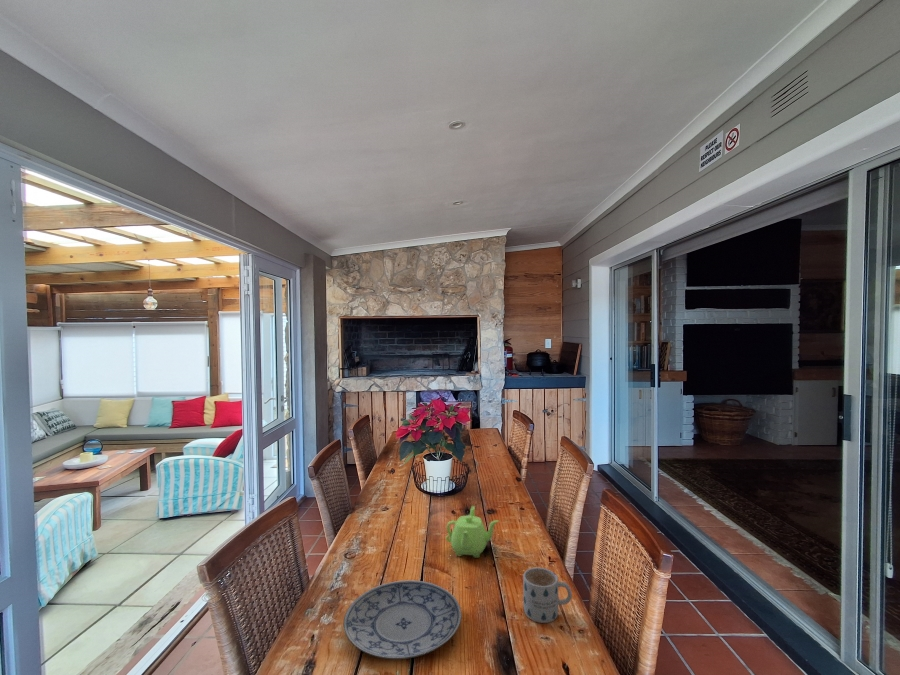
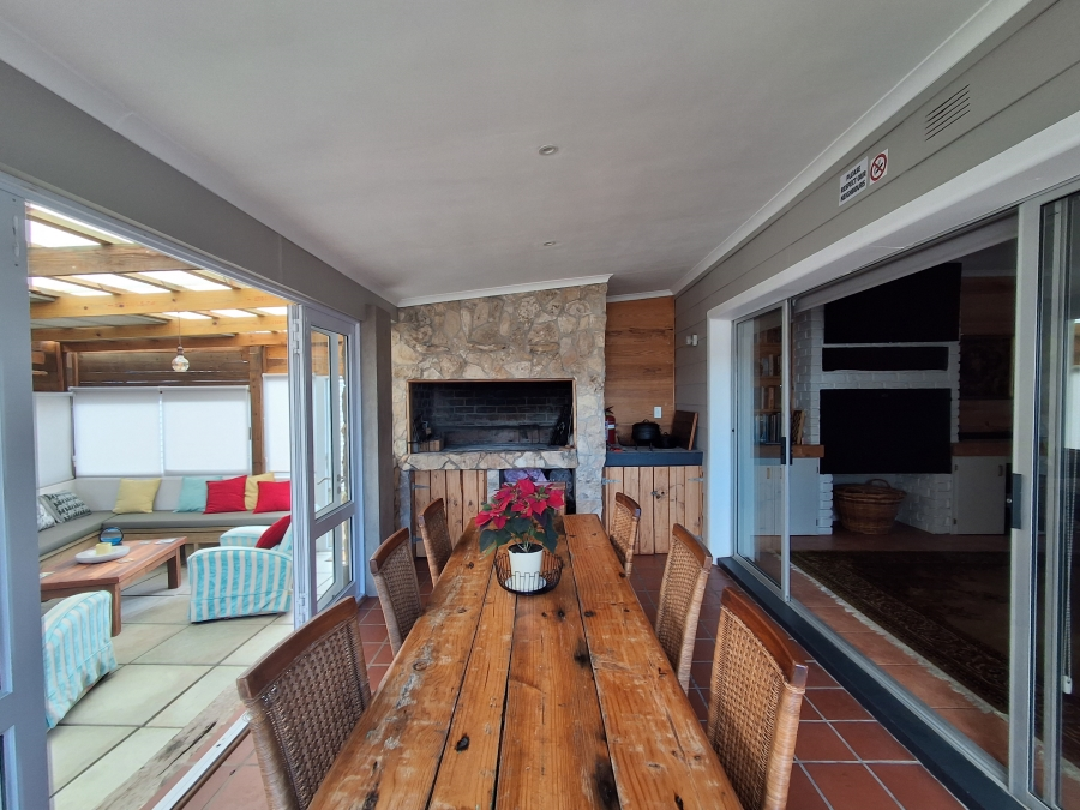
- plate (403, 620)
- teapot (472, 533)
- mug (547, 594)
